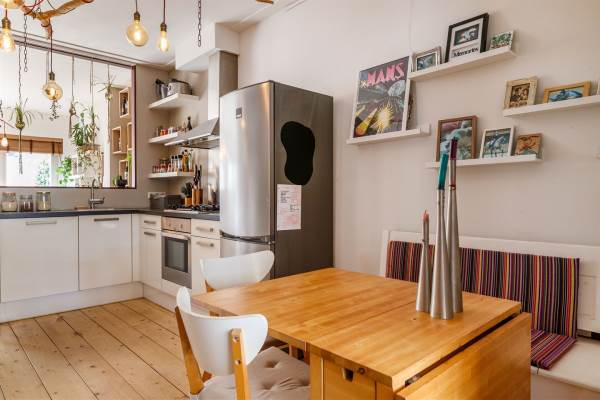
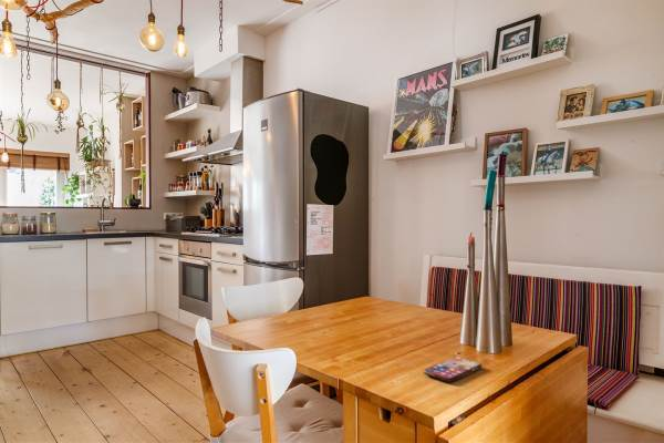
+ smartphone (453, 368)
